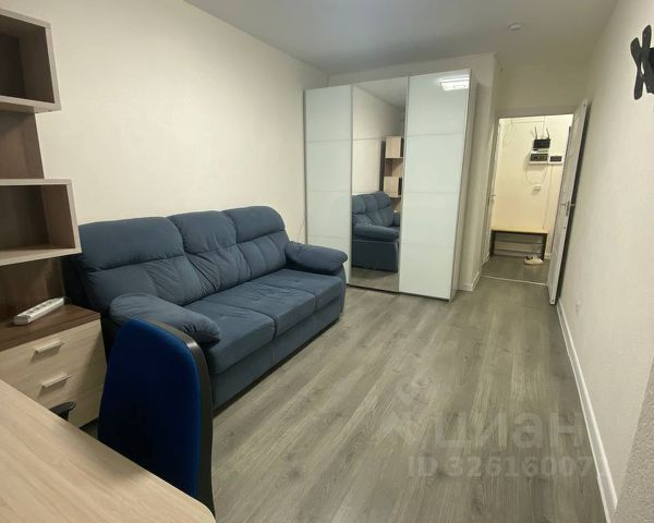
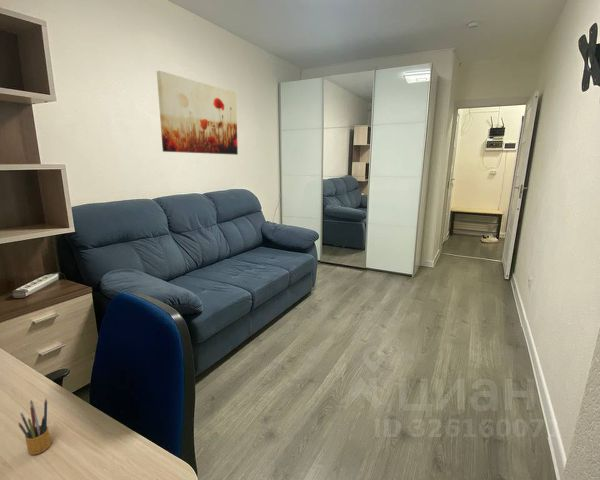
+ pencil box (37, 427)
+ wall art (203, 119)
